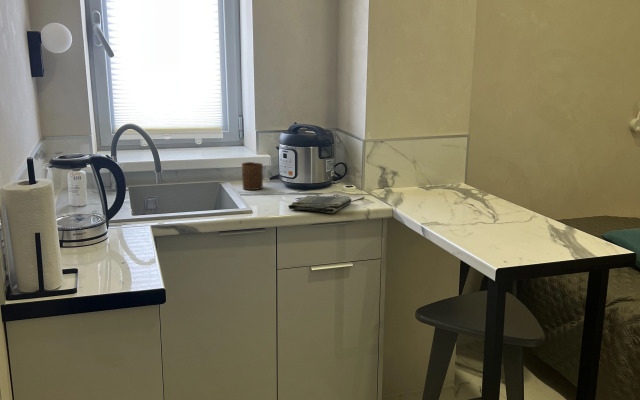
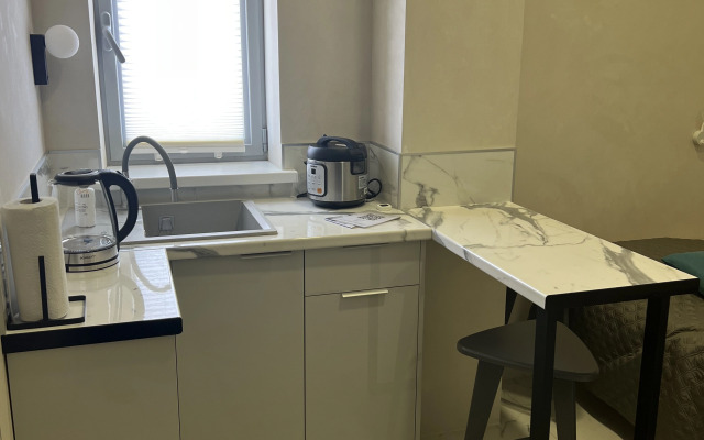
- dish towel (320, 202)
- cup (252, 175)
